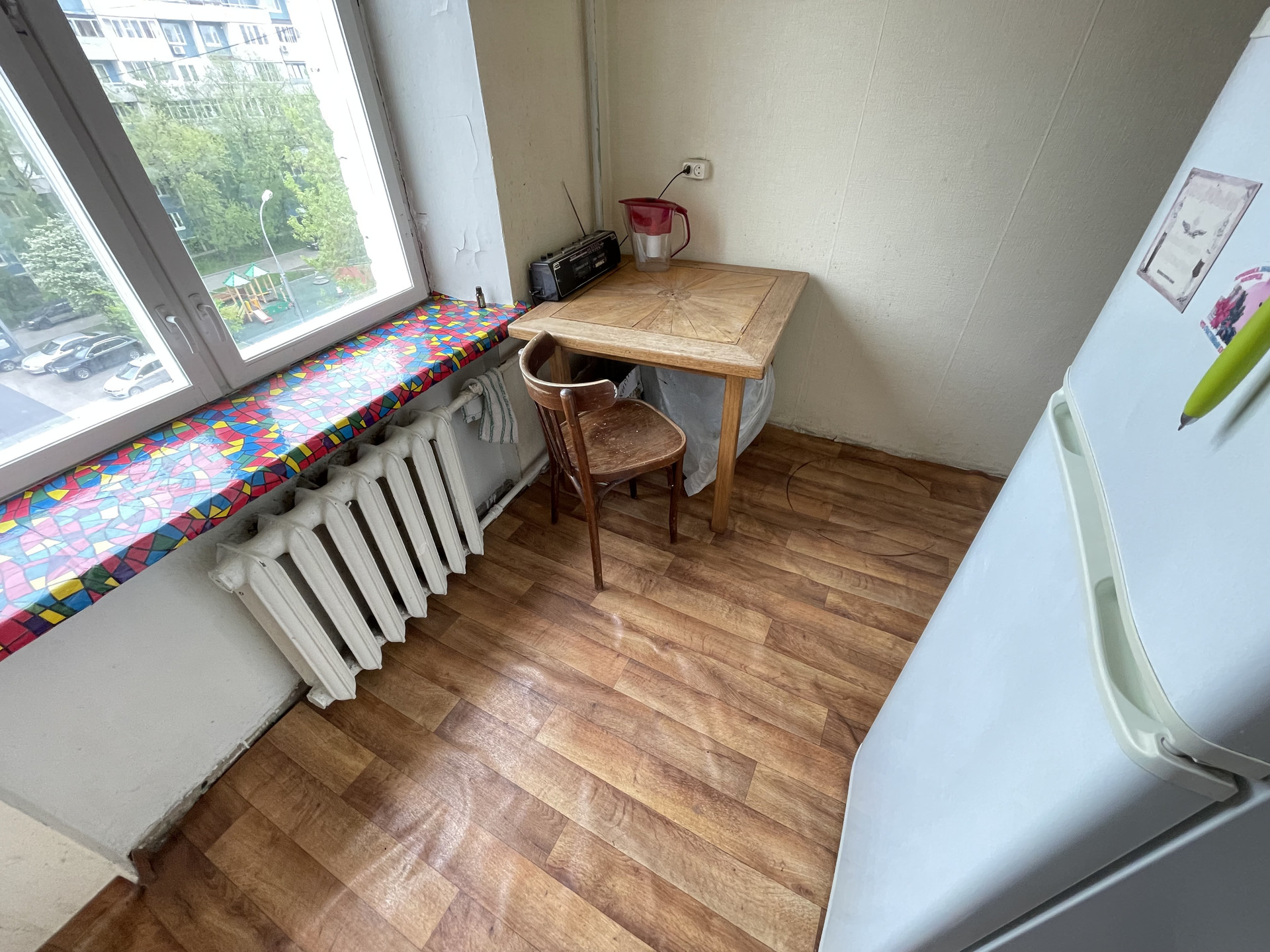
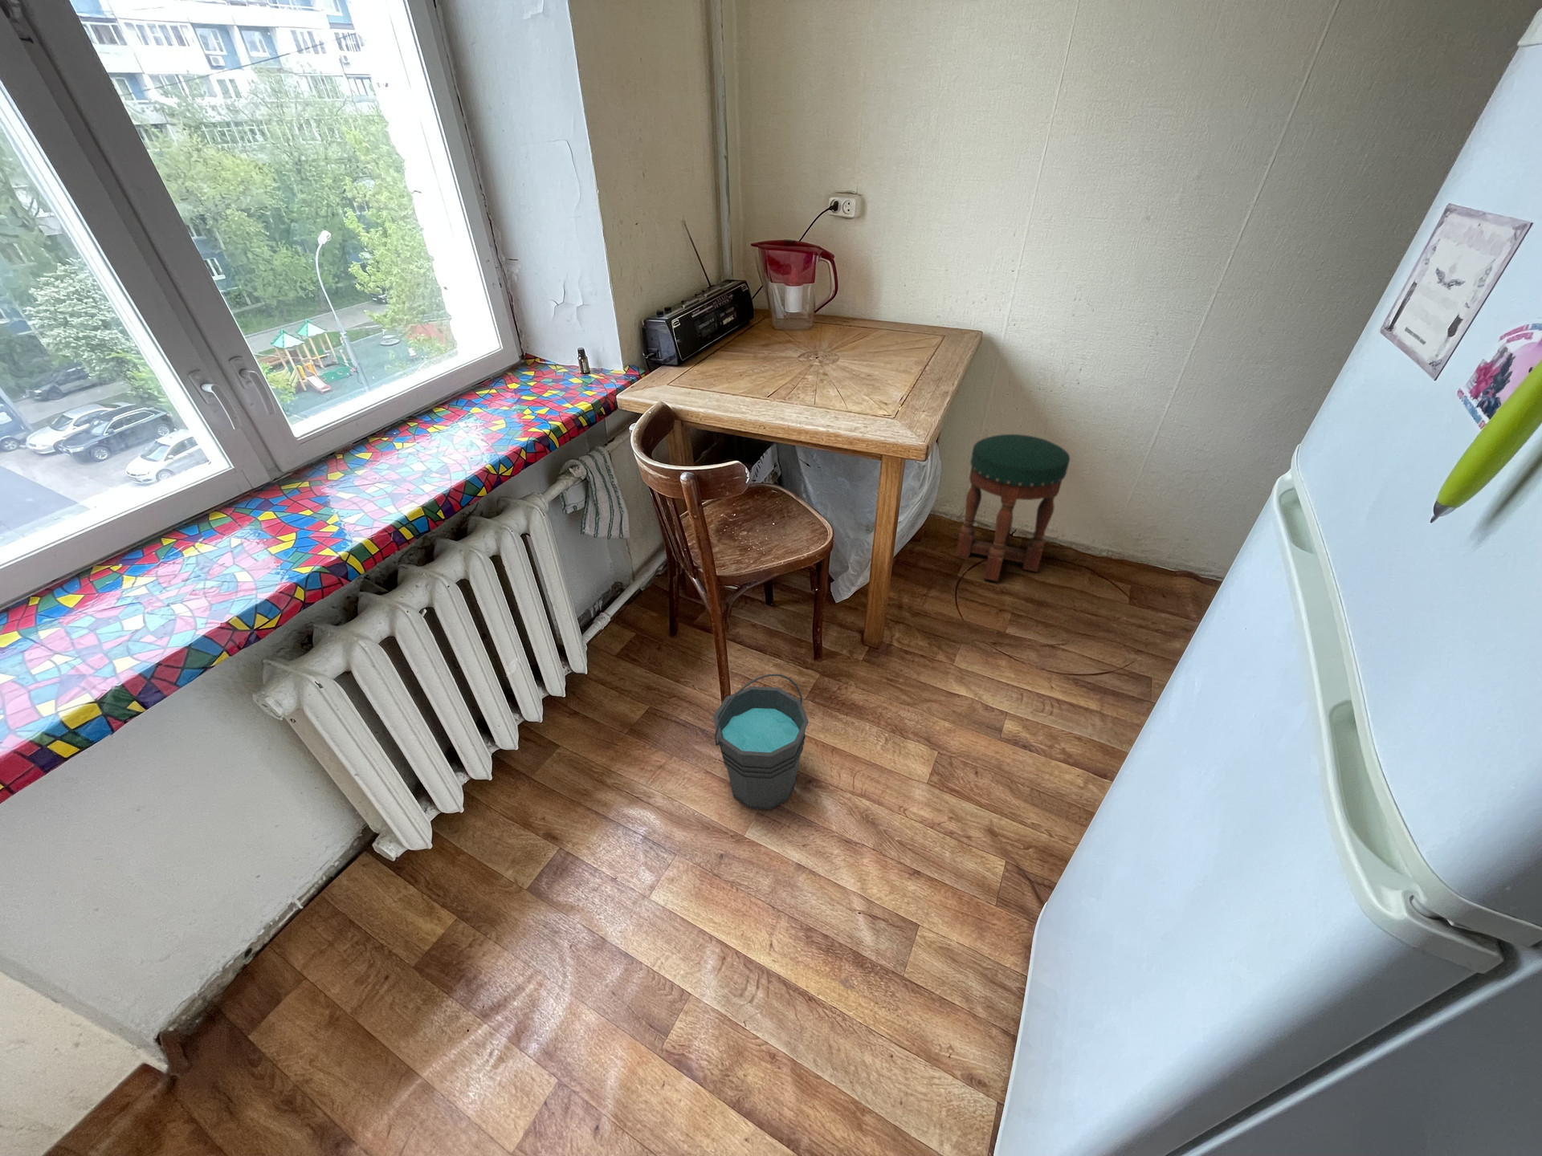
+ stool (1009, 504)
+ bucket (760, 733)
